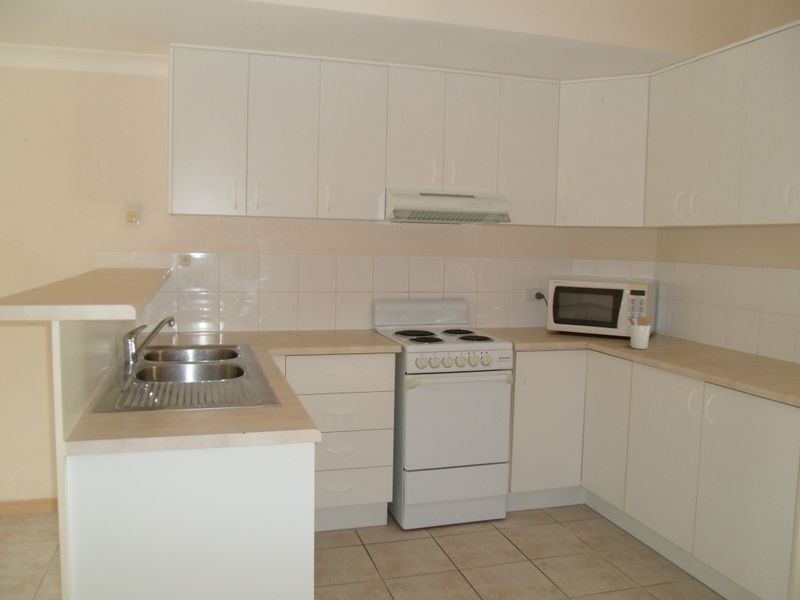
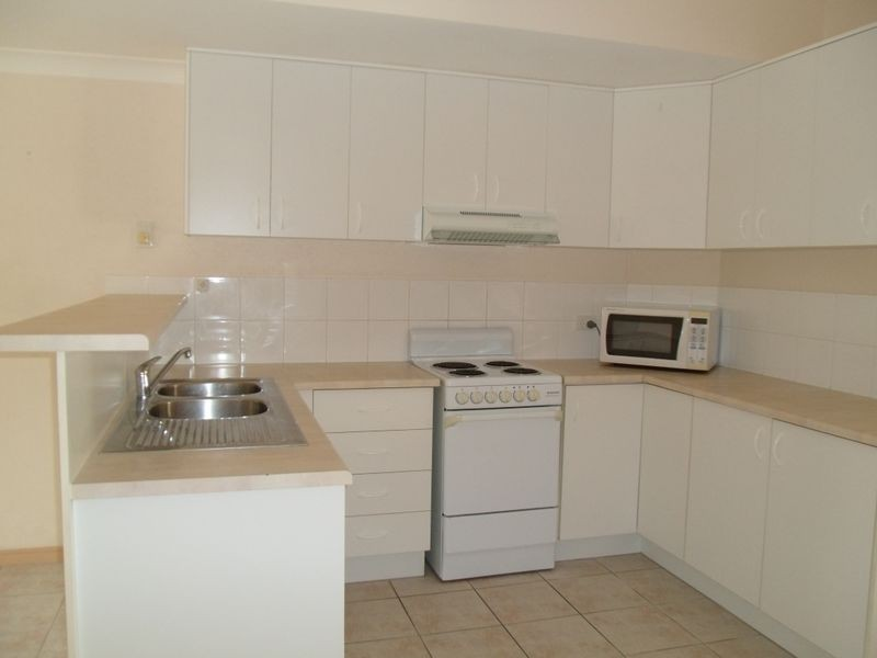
- utensil holder (641, 331)
